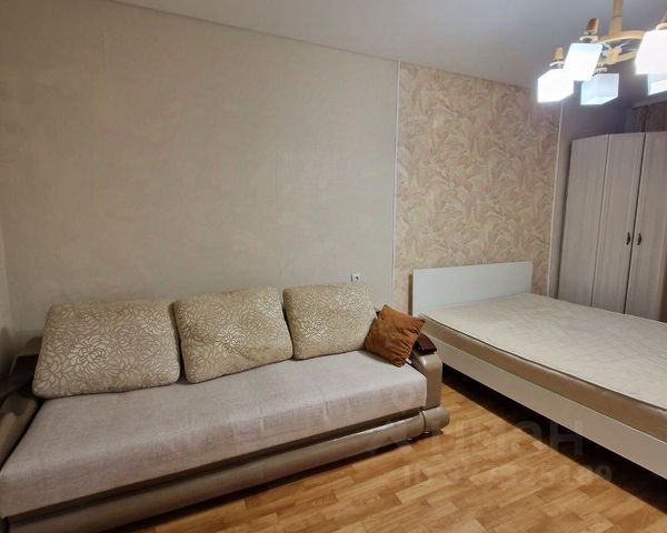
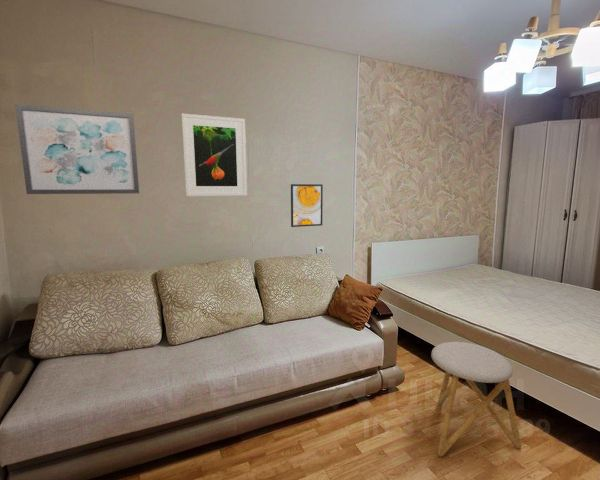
+ wall art (82, 152)
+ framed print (307, 205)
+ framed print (215, 156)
+ stool (477, 395)
